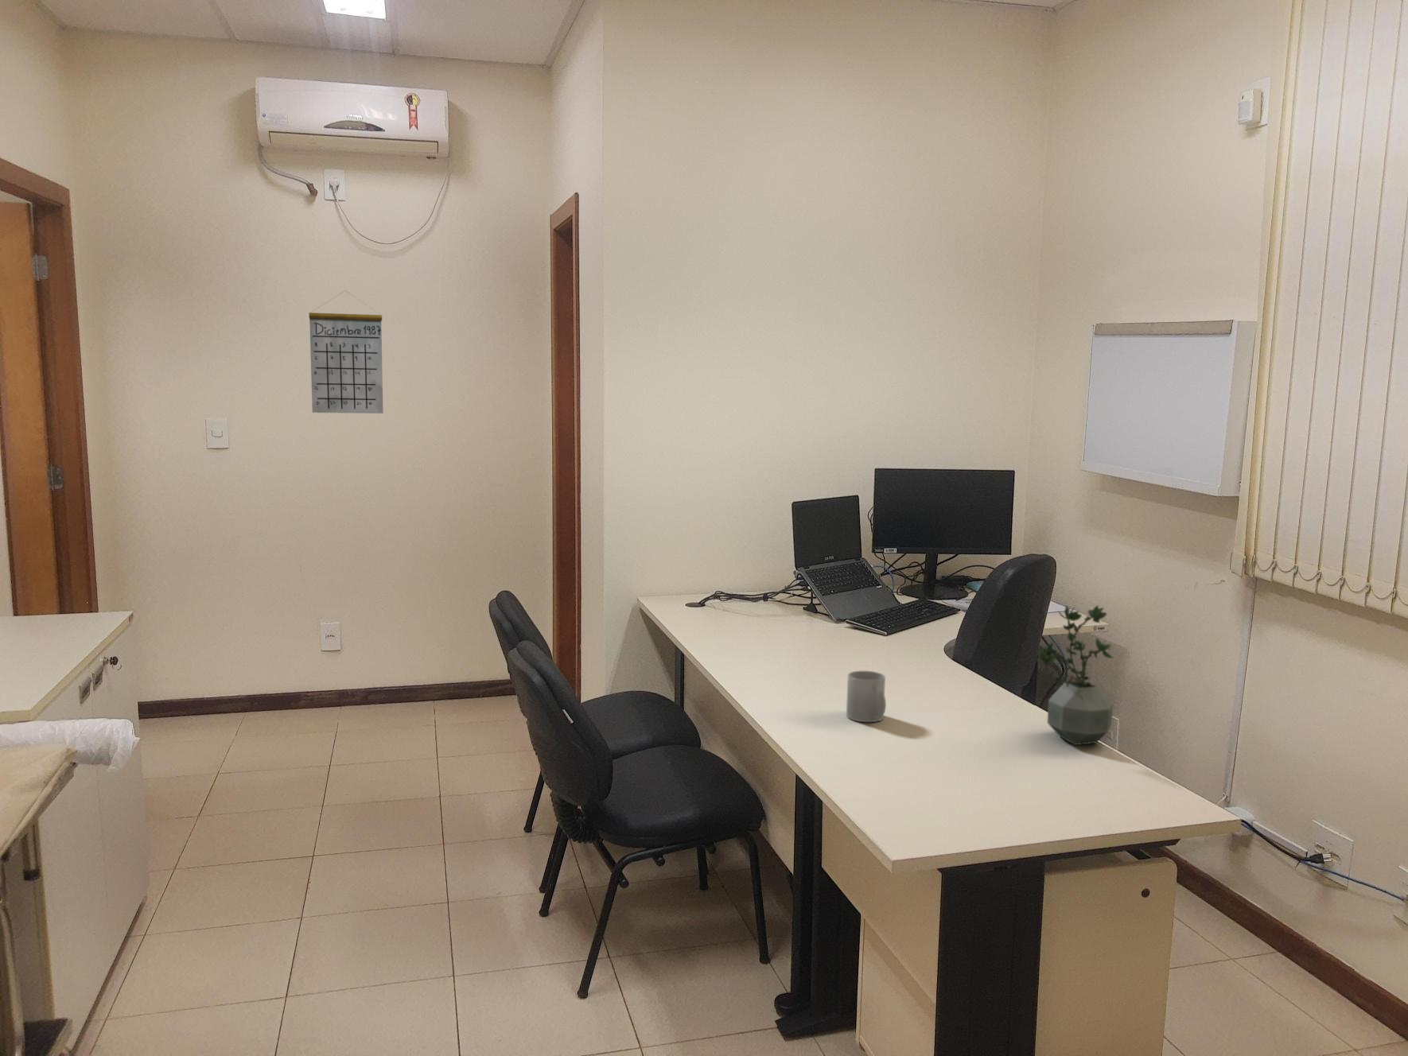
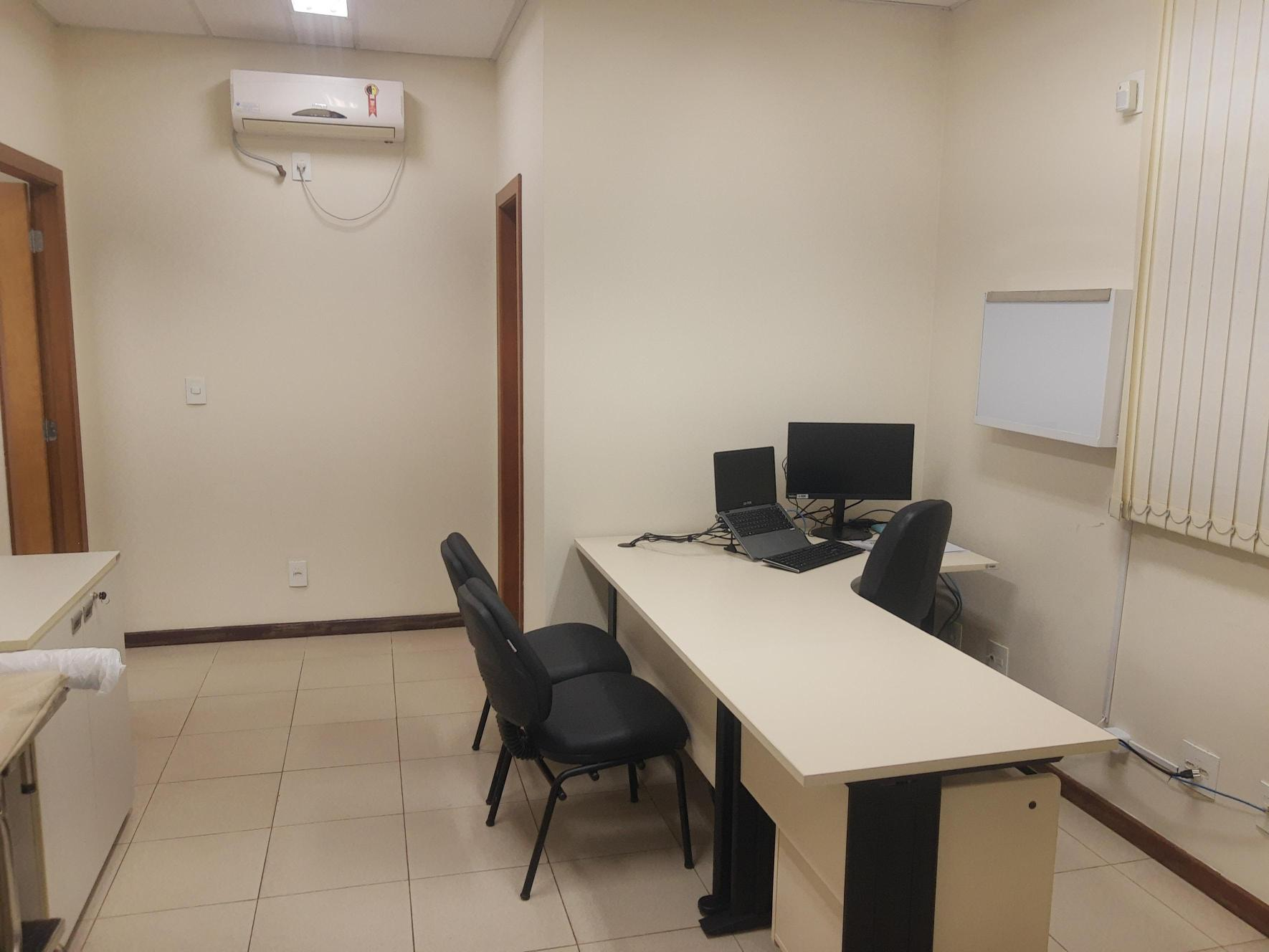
- potted plant (1073, 672)
- calendar (346, 352)
- mug (870, 698)
